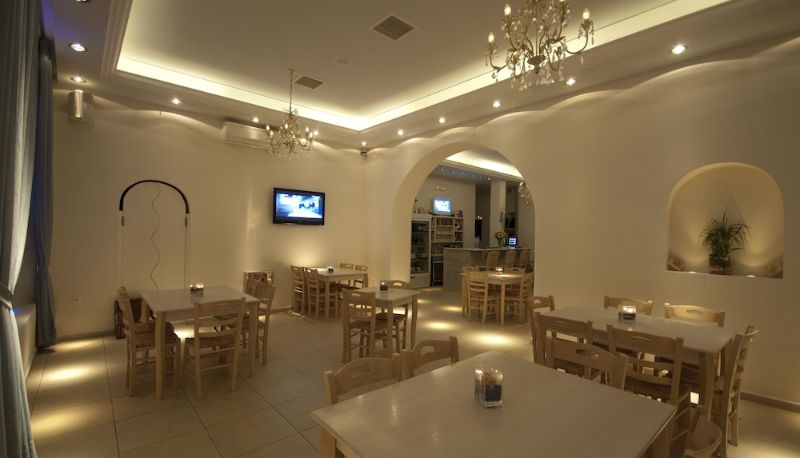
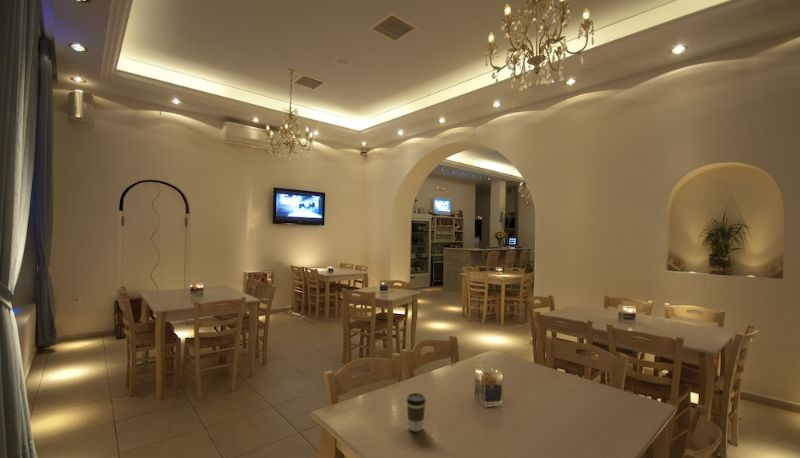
+ coffee cup (415, 412)
